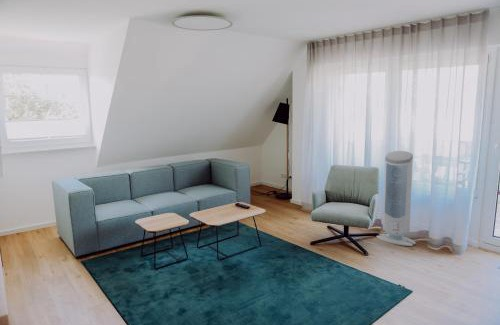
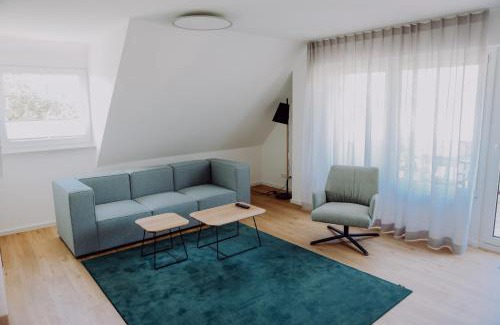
- air purifier (397, 196)
